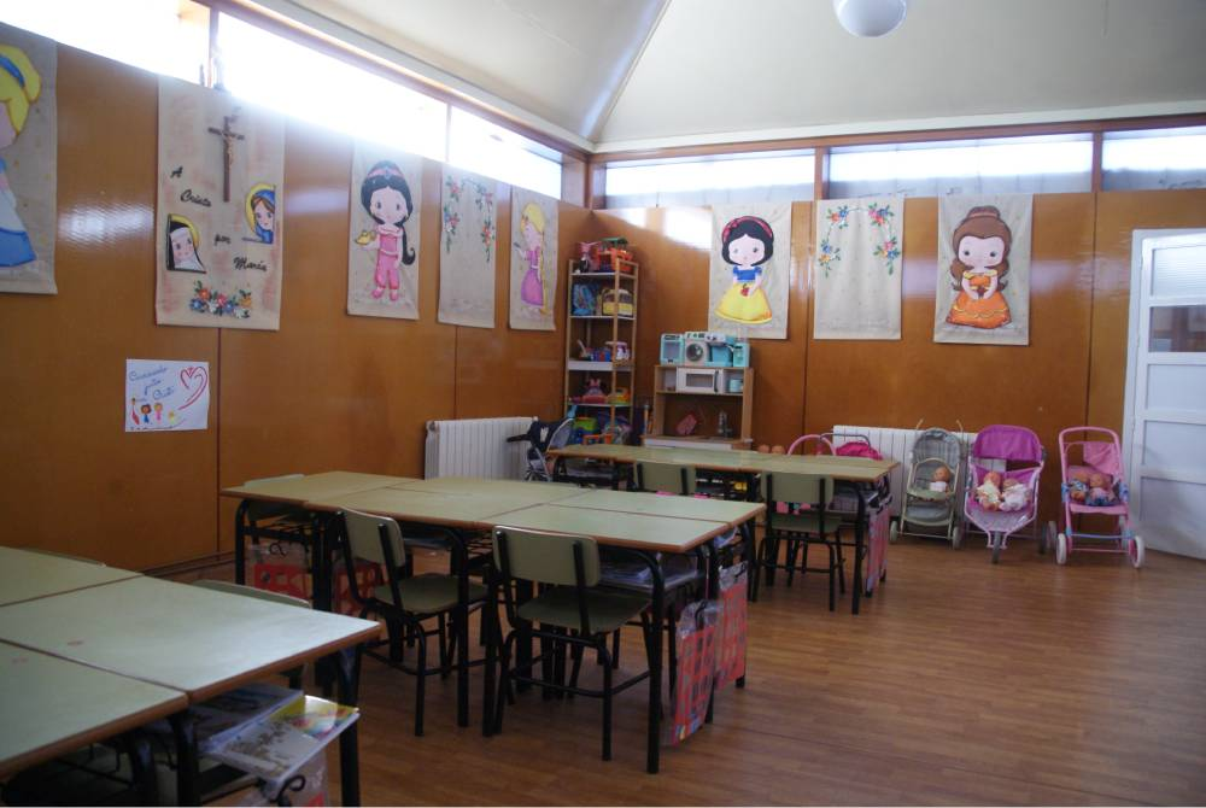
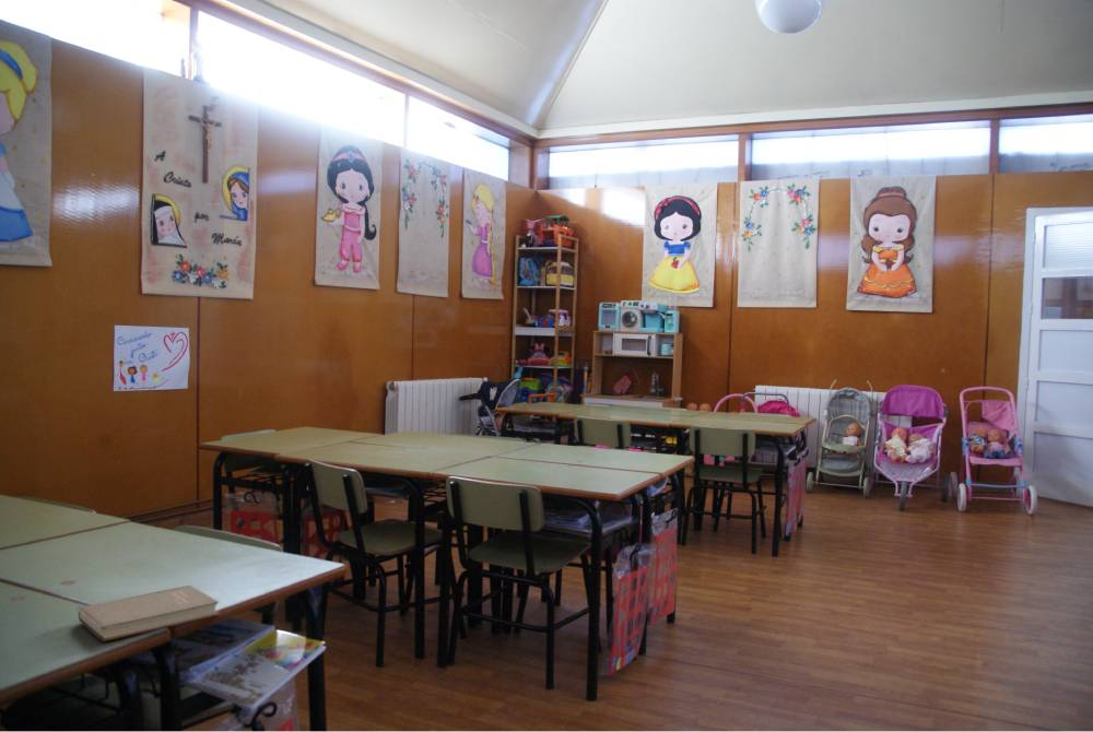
+ book (149, 611)
